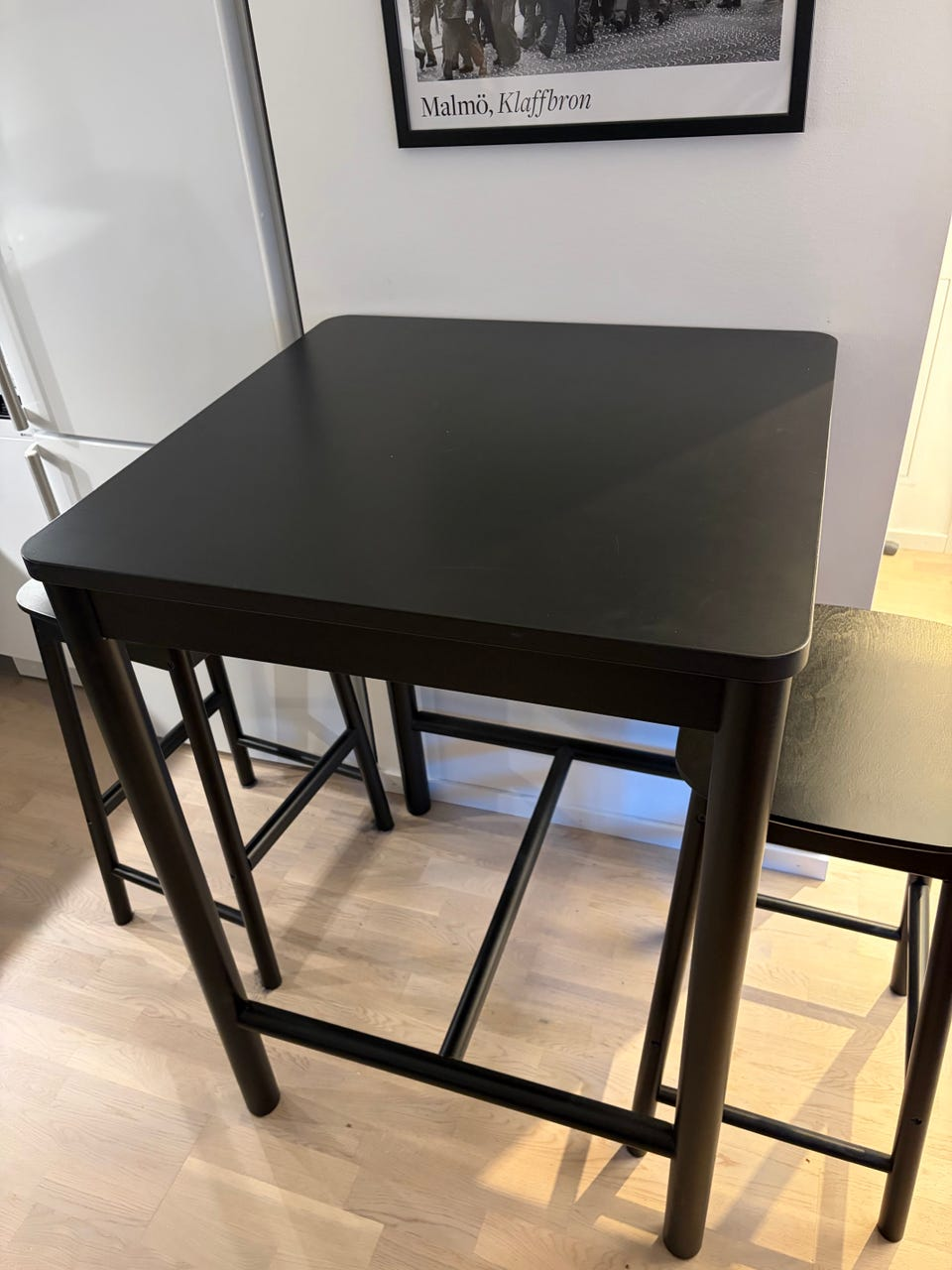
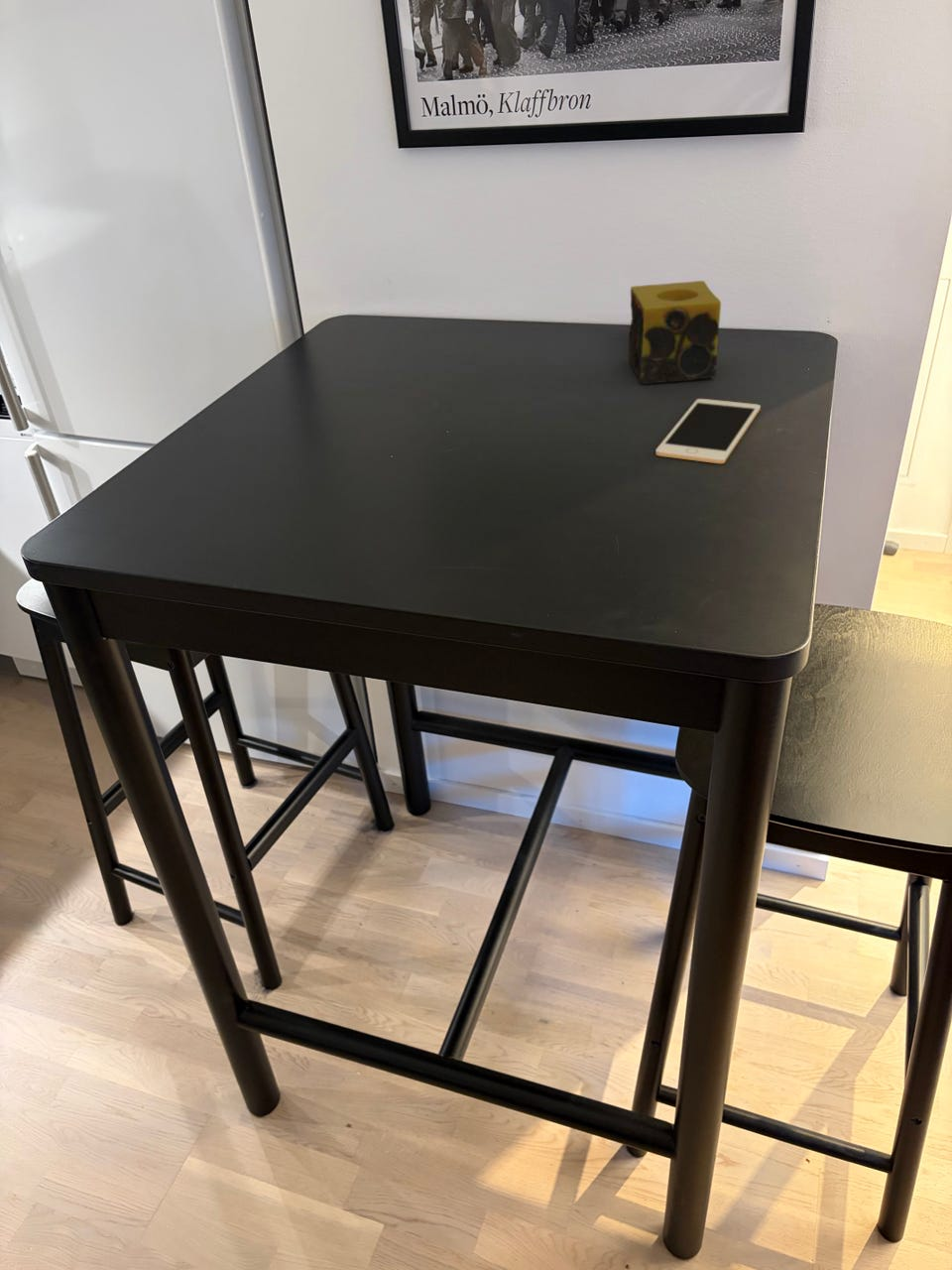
+ candle (671, 331)
+ cell phone (709, 429)
